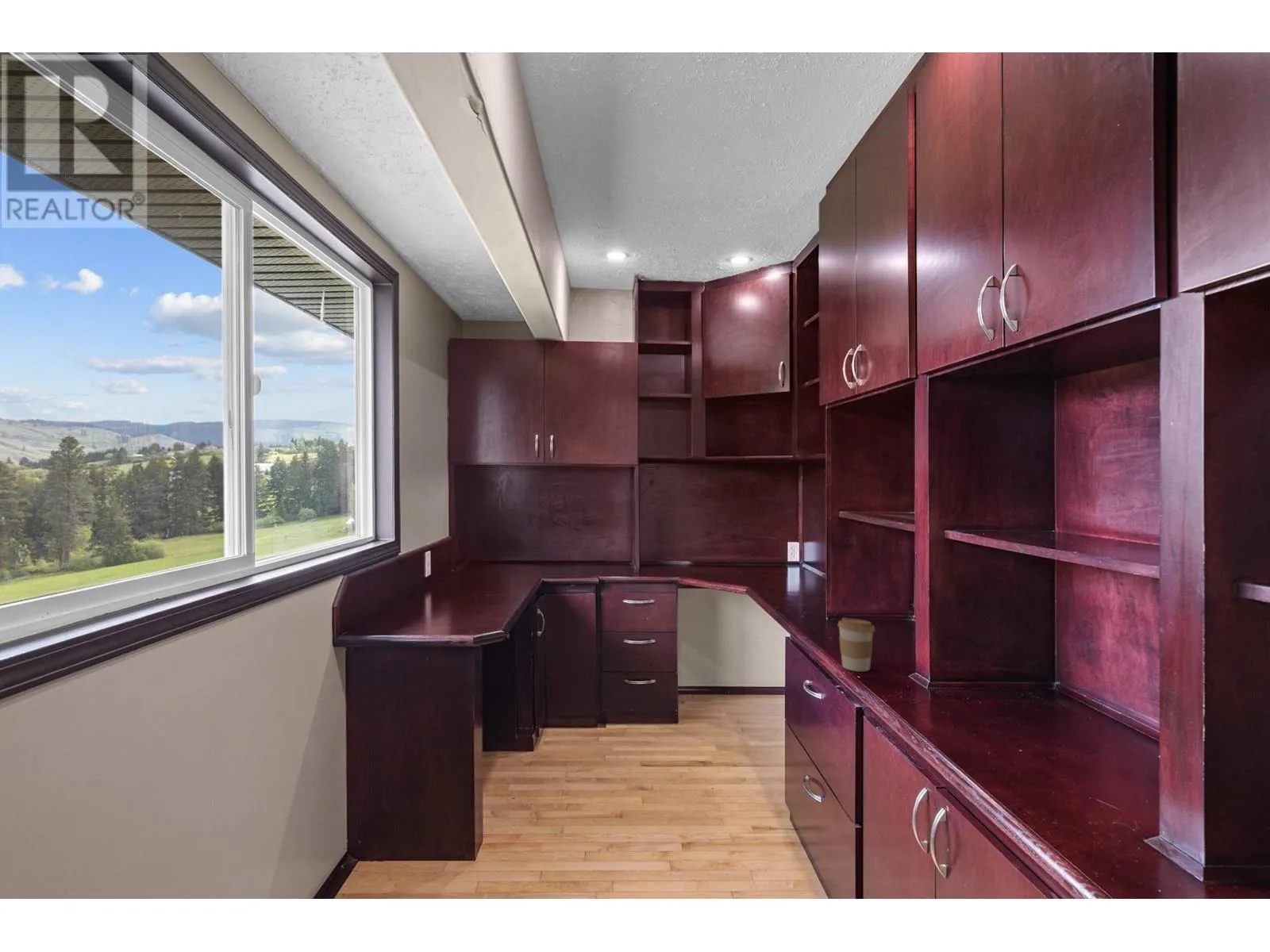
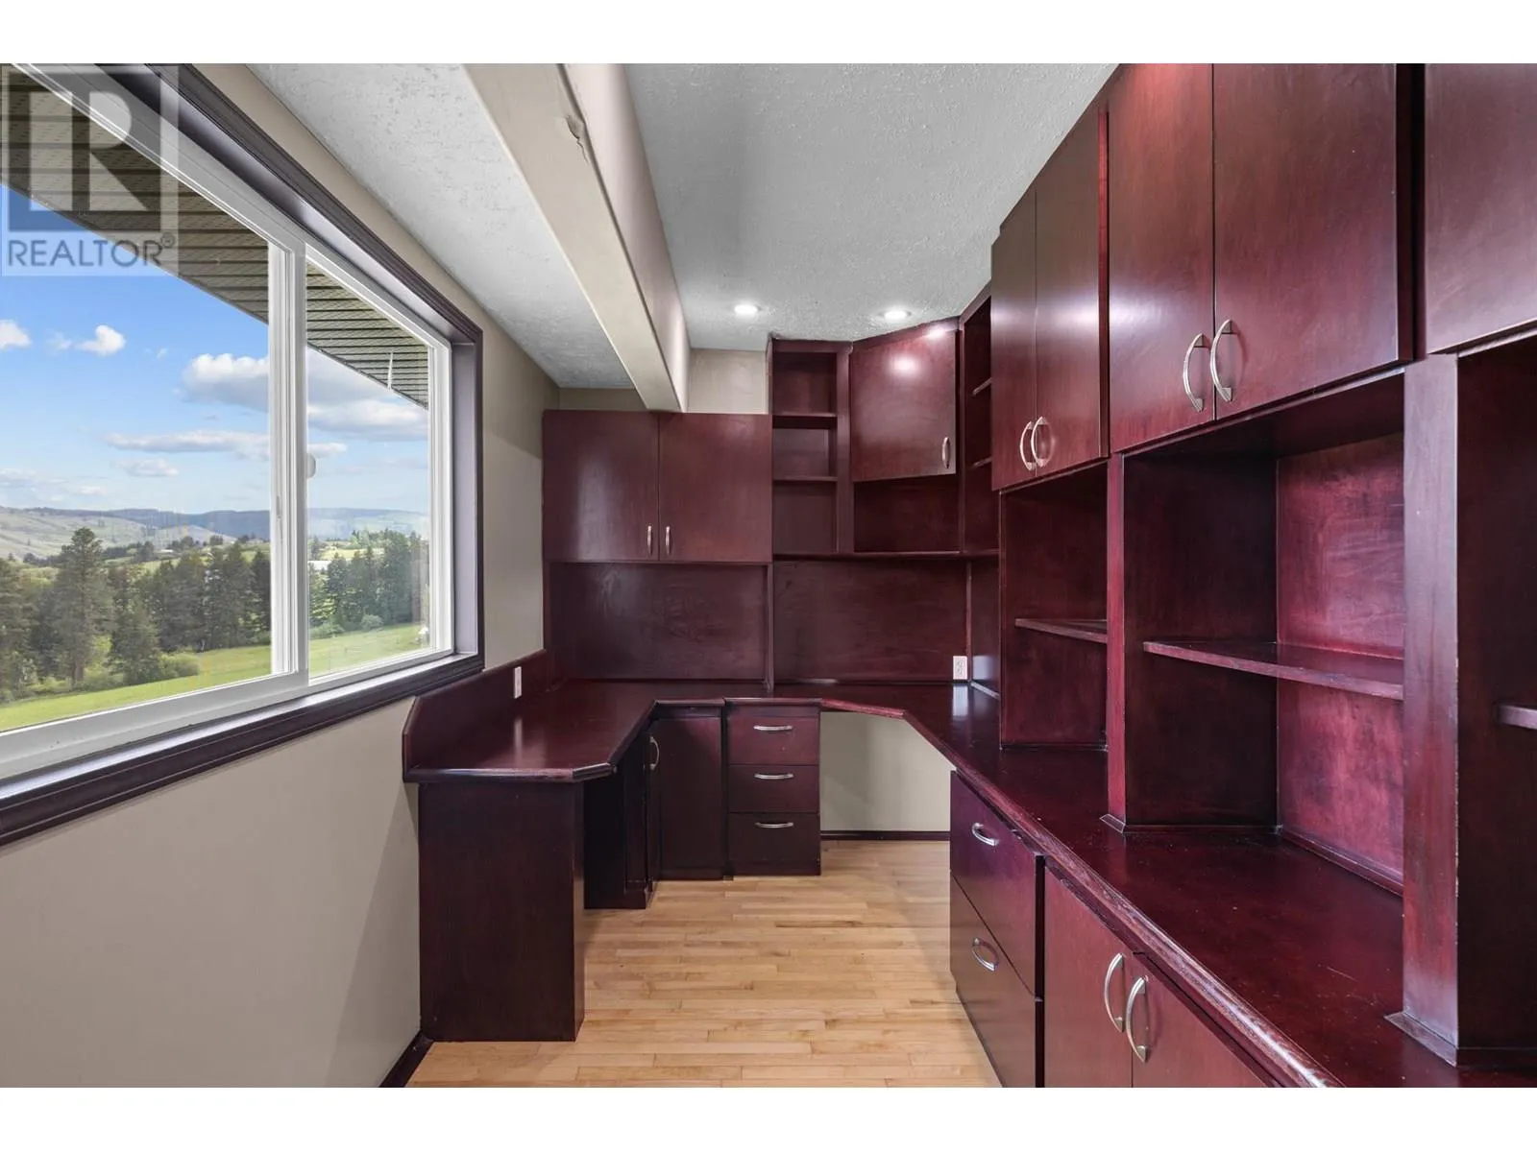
- coffee cup (856, 643)
